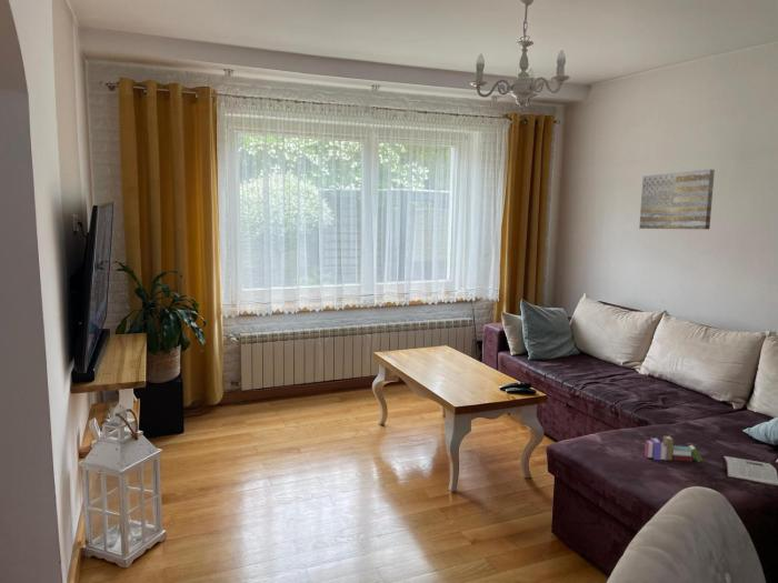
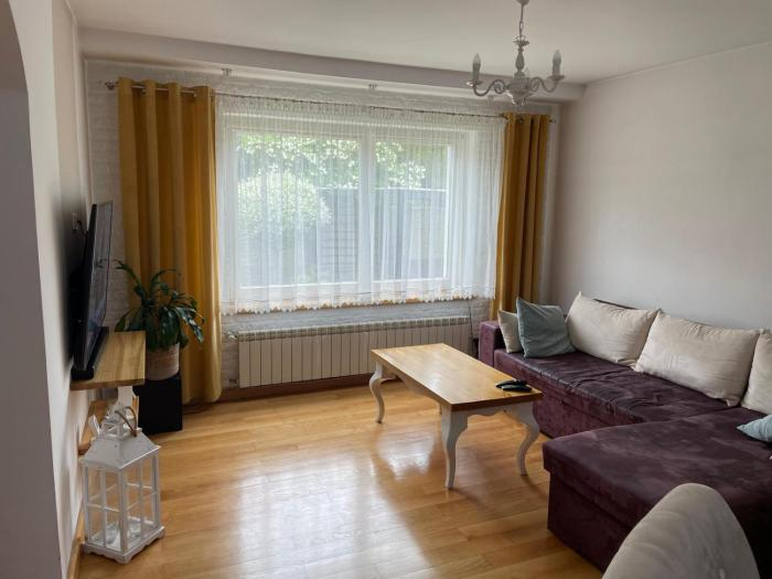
- magazine (749, 466)
- wall art (674, 201)
- book (674, 448)
